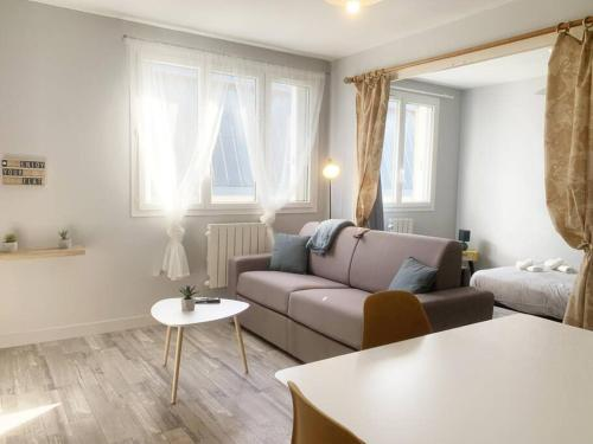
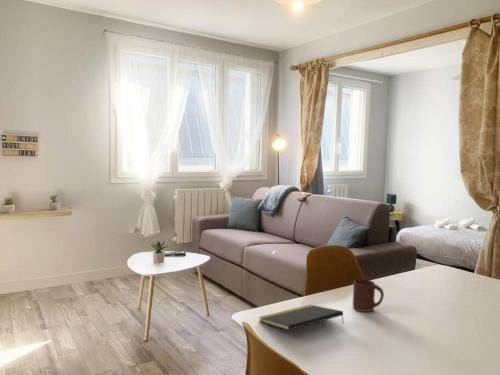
+ cup (367, 295)
+ notepad (300, 316)
